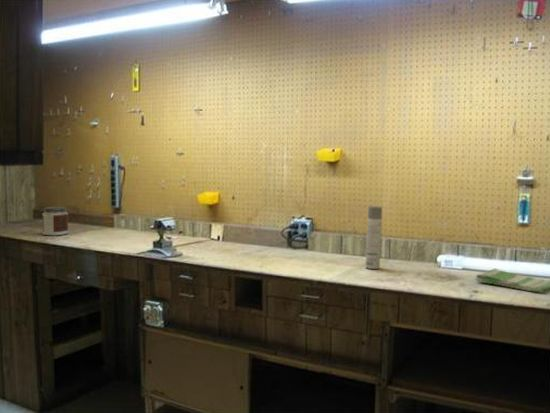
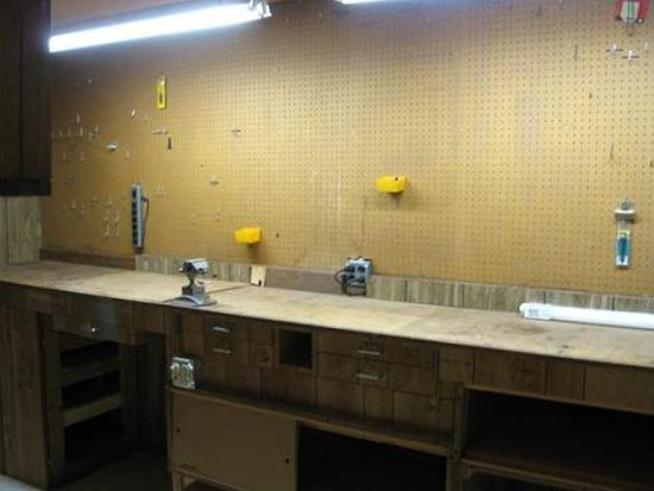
- jar (55, 220)
- dish towel (517, 280)
- spray bottle (373, 237)
